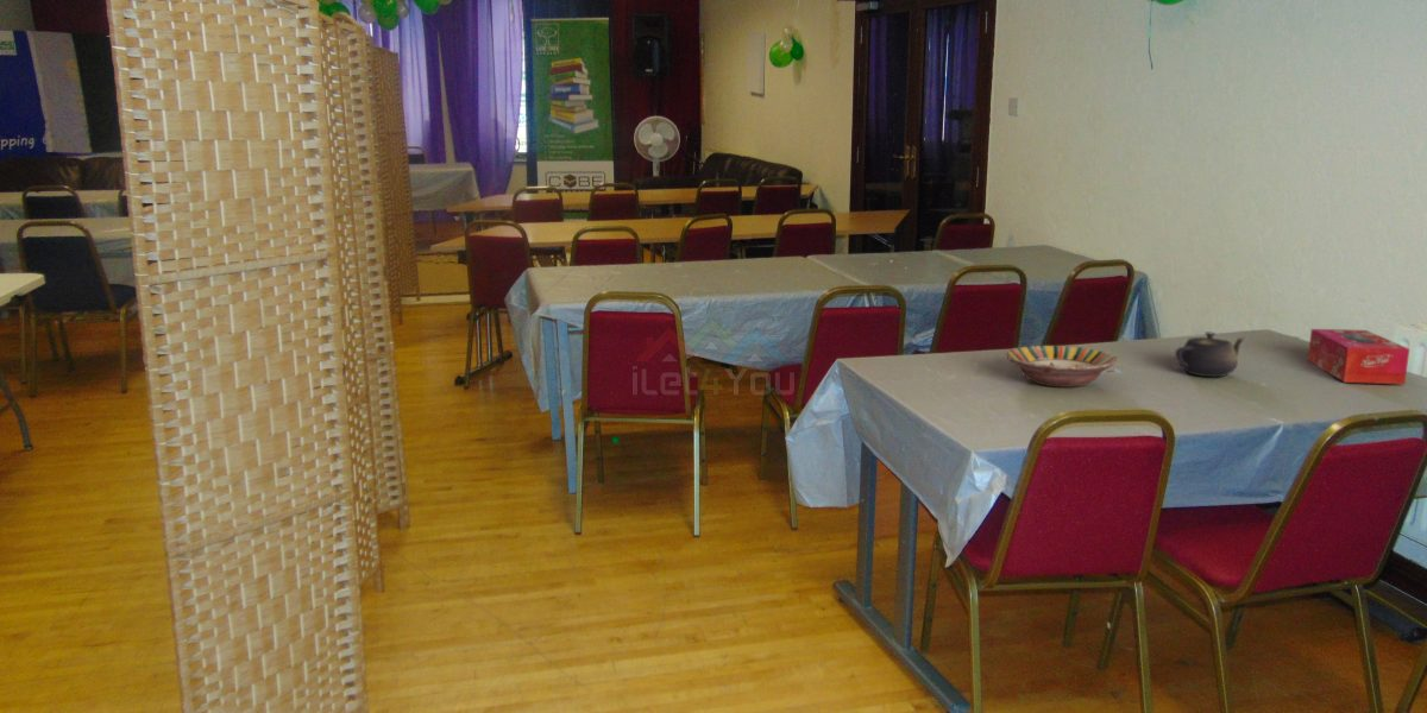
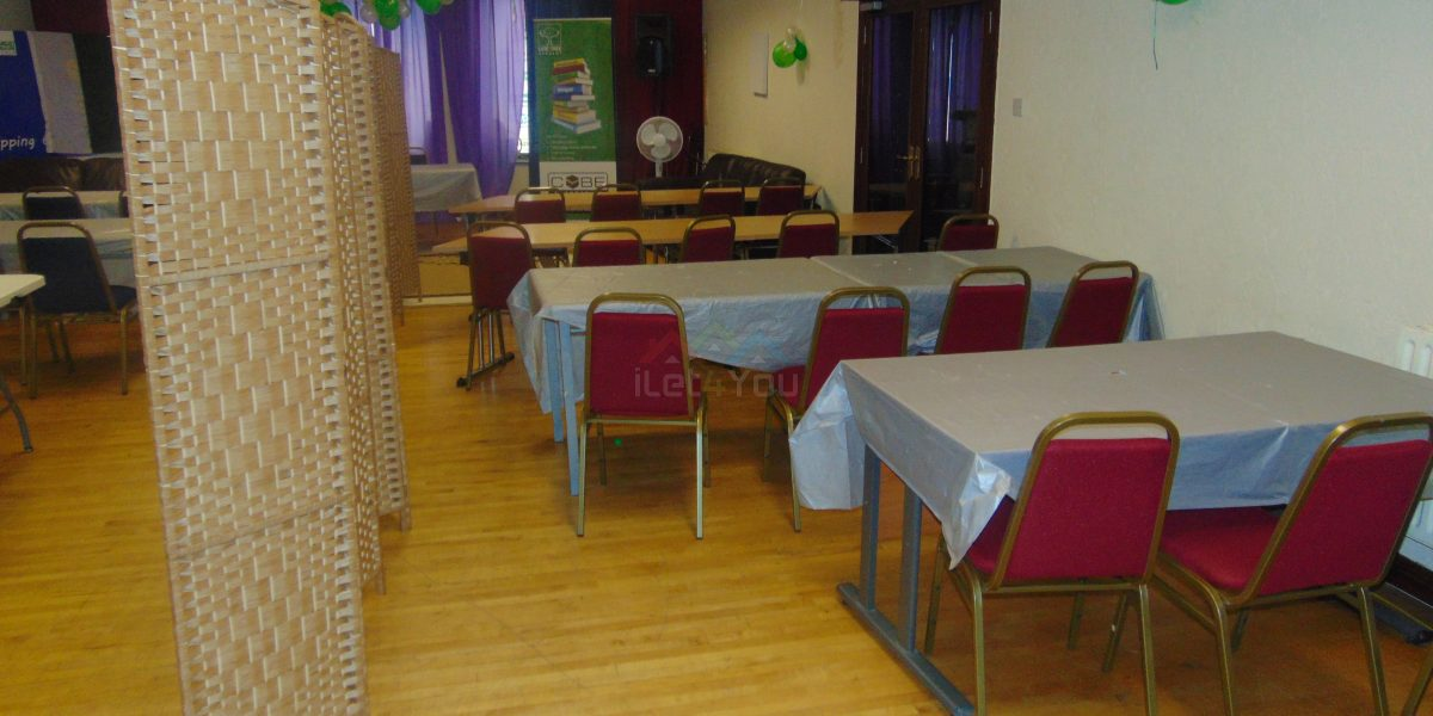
- serving bowl (1060, 368)
- teapot (1211, 352)
- tissue box (1356, 354)
